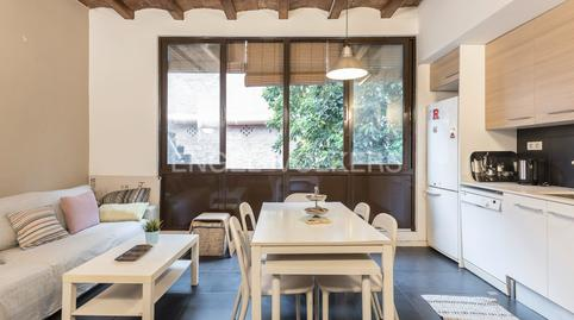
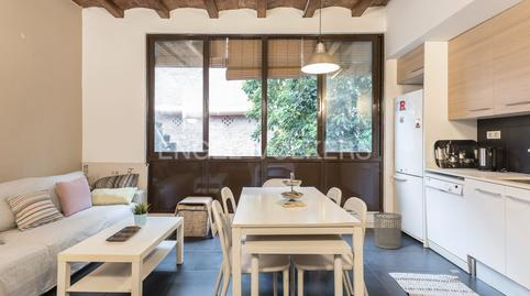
+ waste bin (387, 230)
